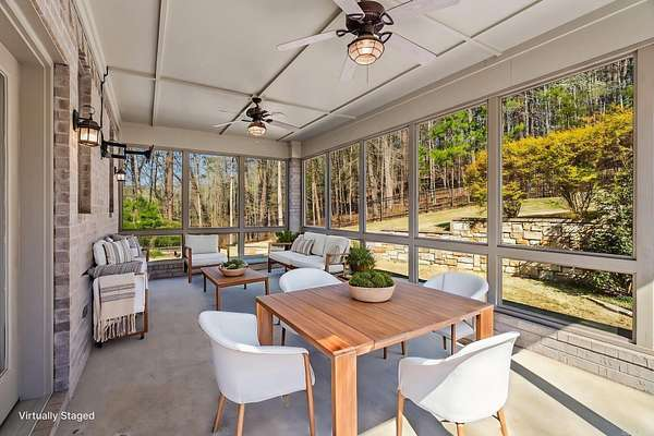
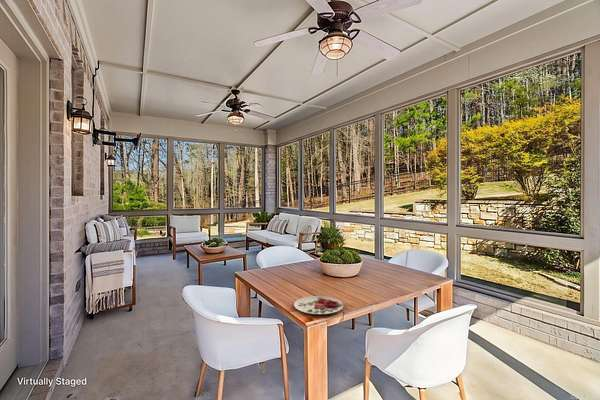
+ plate (318, 303)
